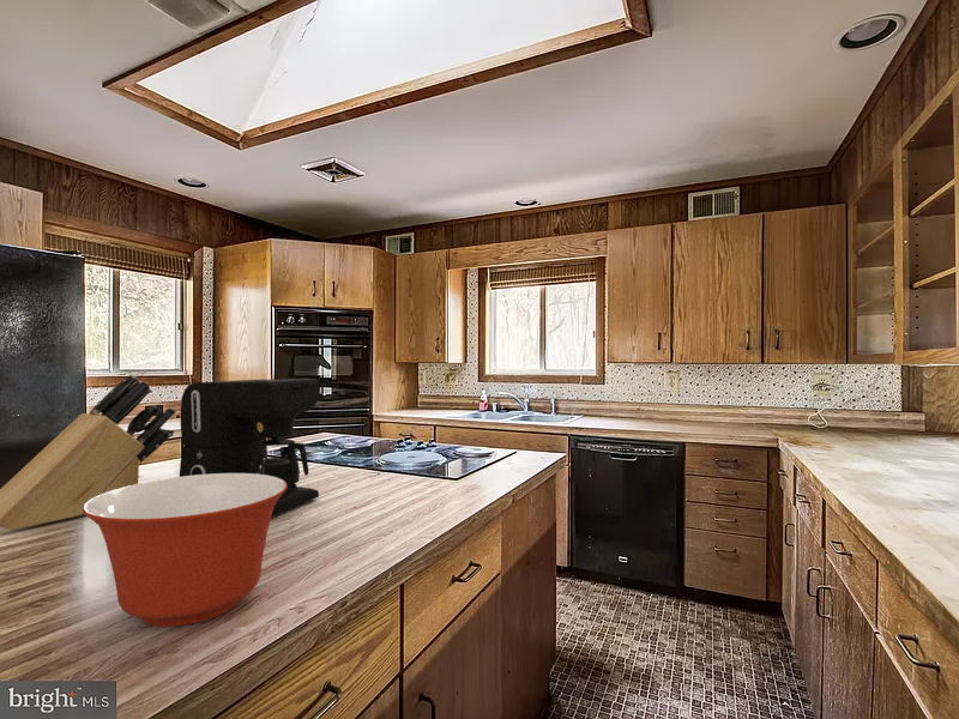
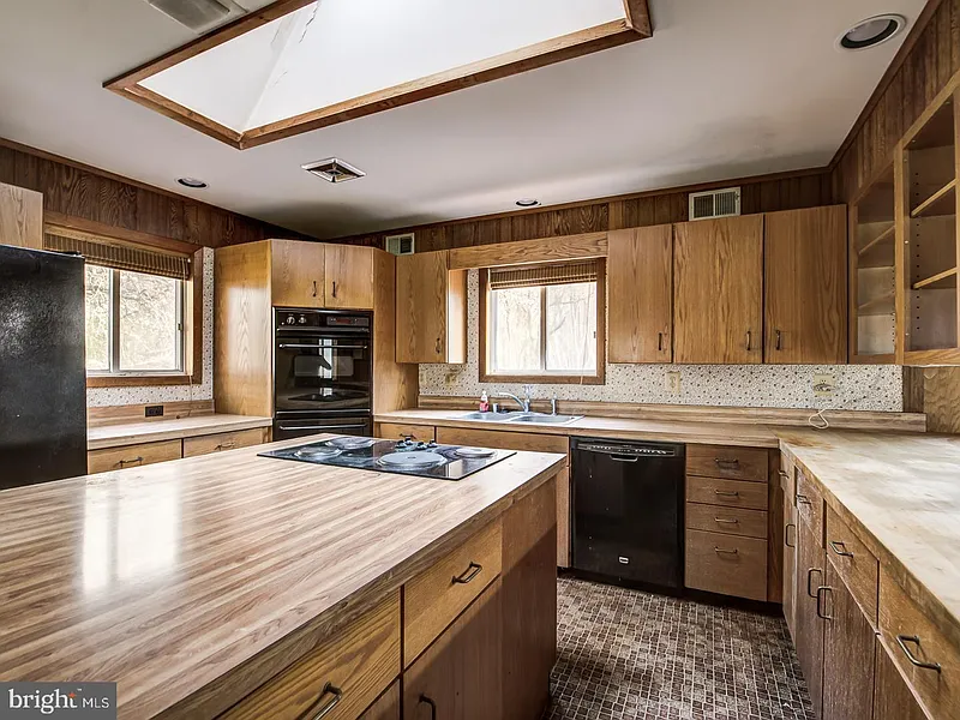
- knife block (88, 442)
- mixing bowl (193, 548)
- coffee maker (255, 442)
